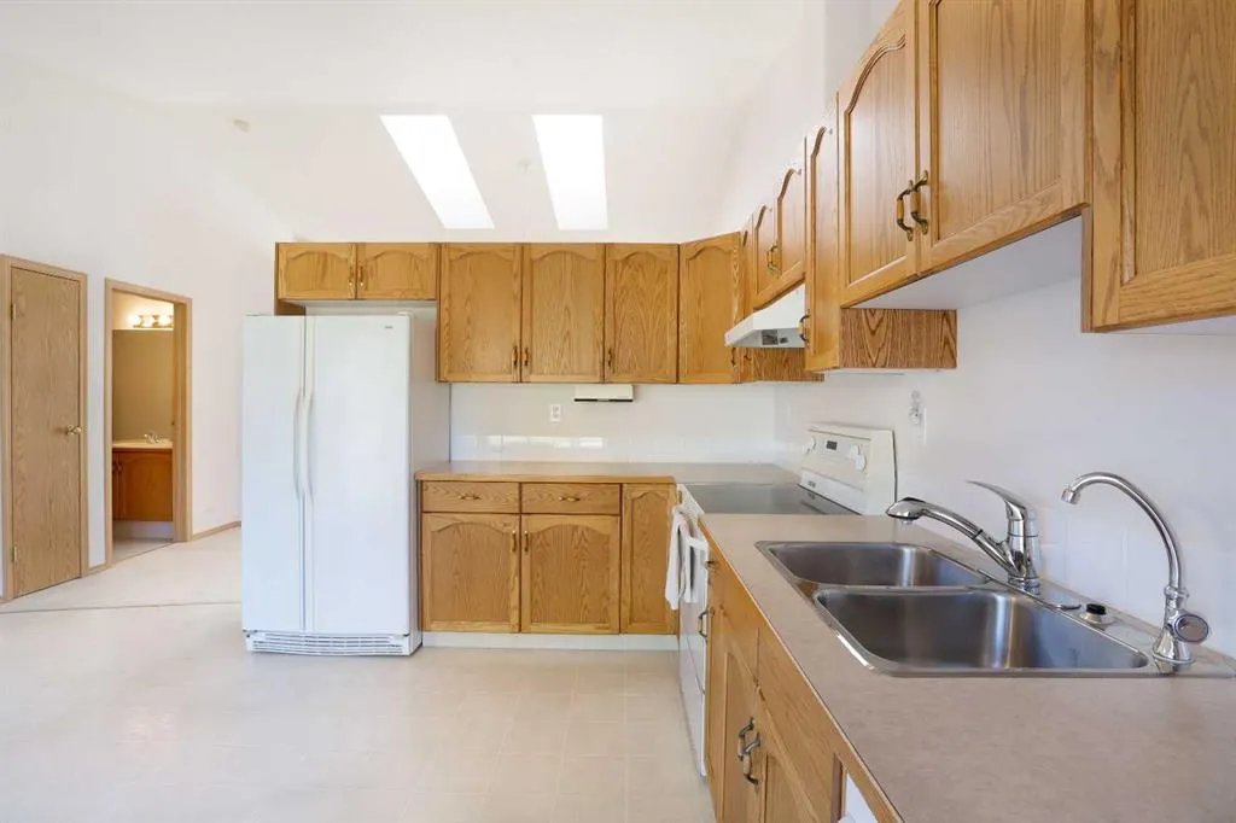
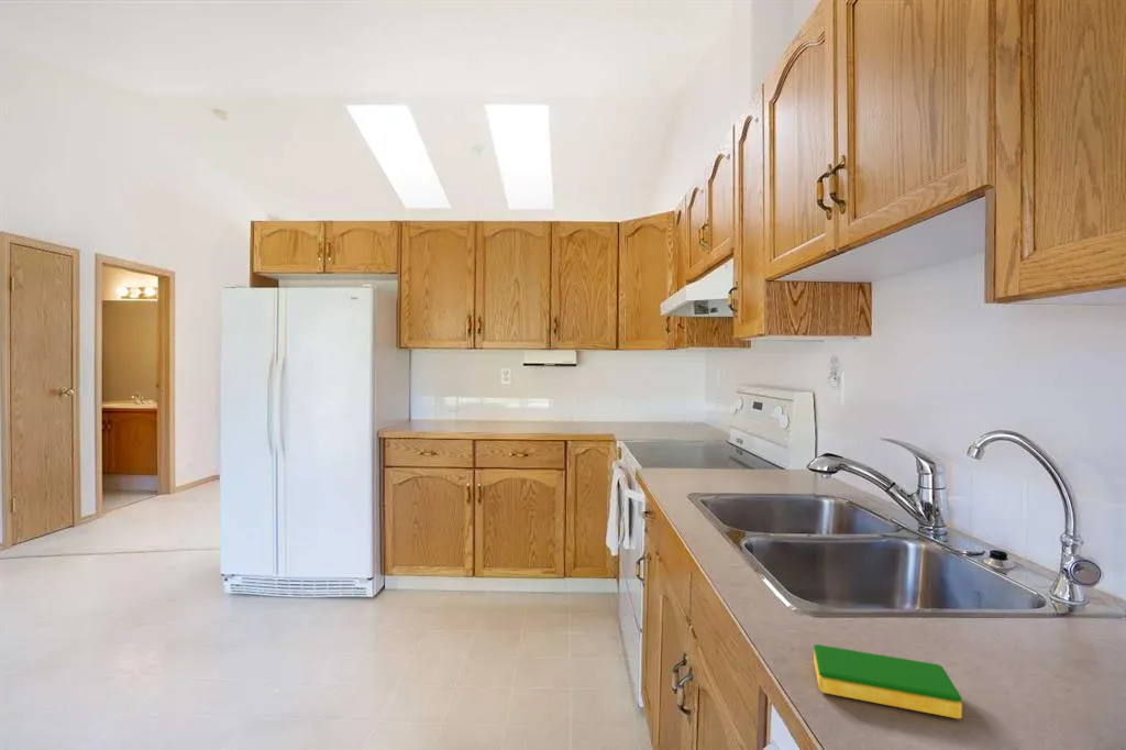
+ dish sponge (881, 677)
